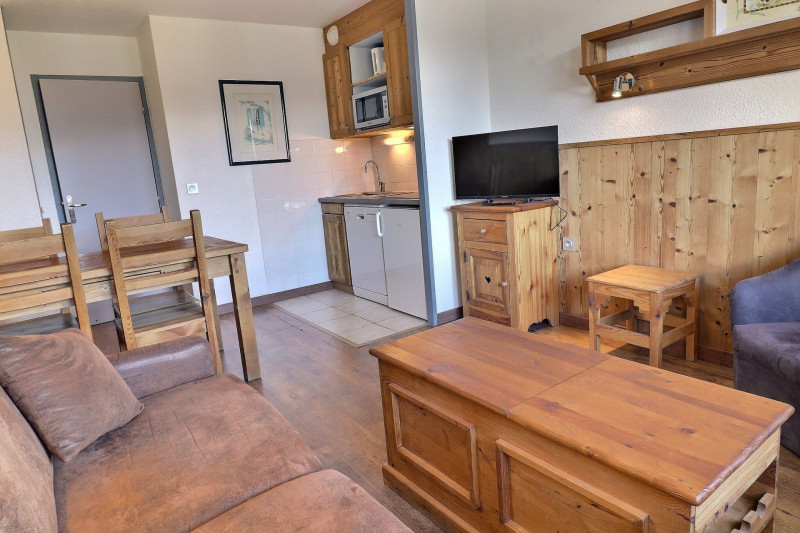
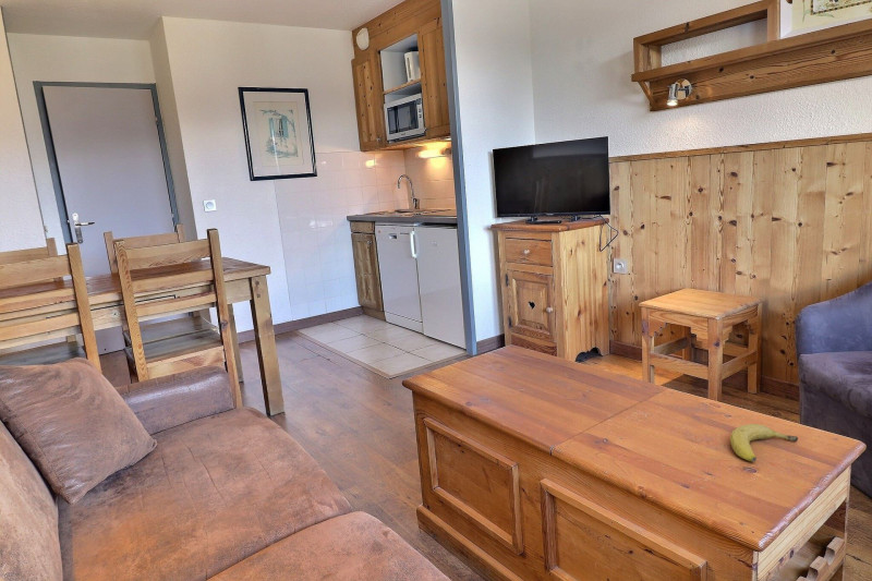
+ fruit (756, 438)
